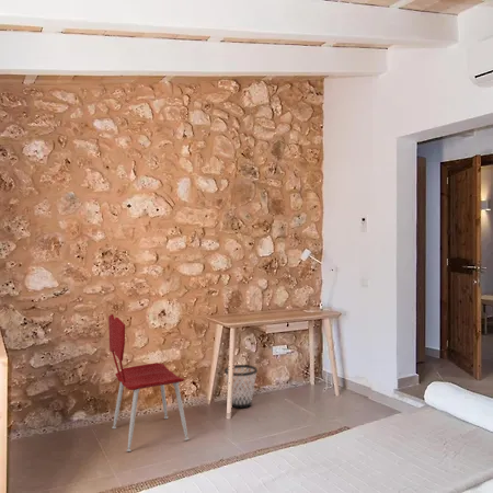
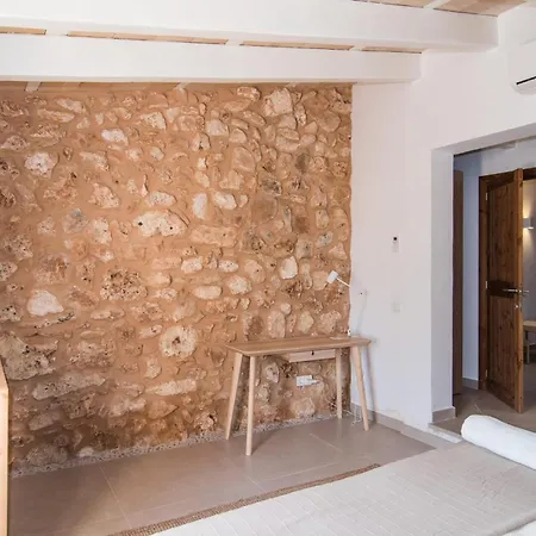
- wastebasket (241, 387)
- chair (146, 374)
